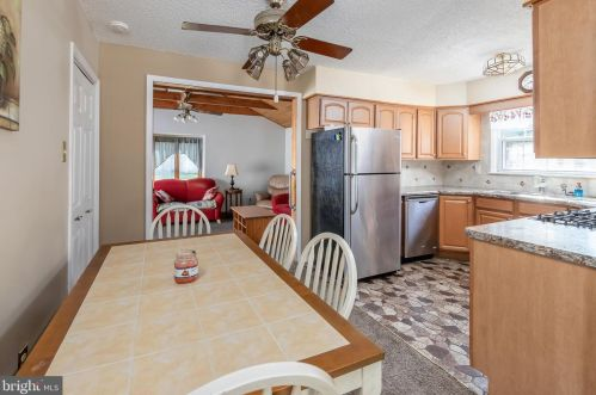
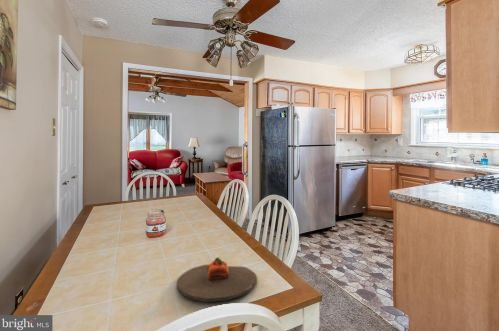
+ plate (217, 269)
